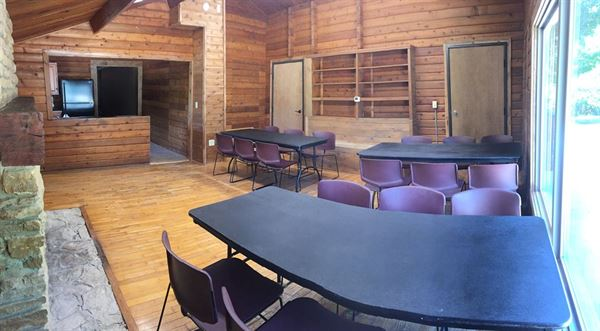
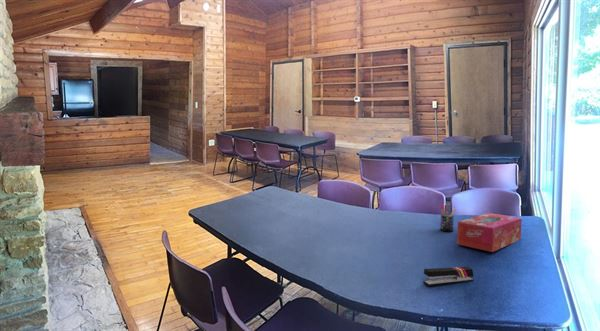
+ stapler (448, 274)
+ tissue box (489, 230)
+ pen holder (445, 217)
